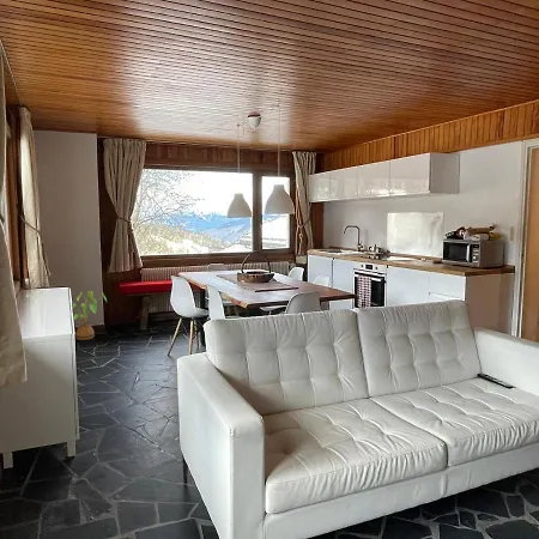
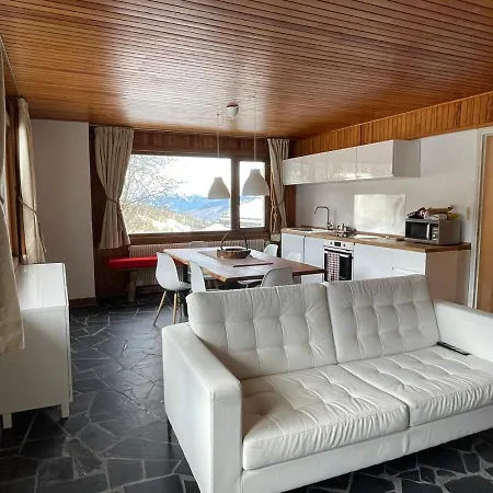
- house plant (86, 315)
